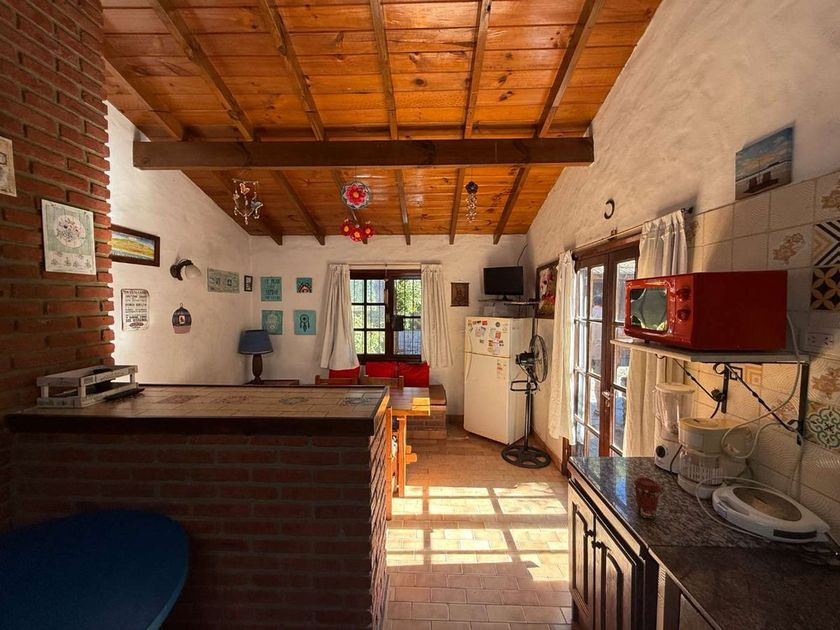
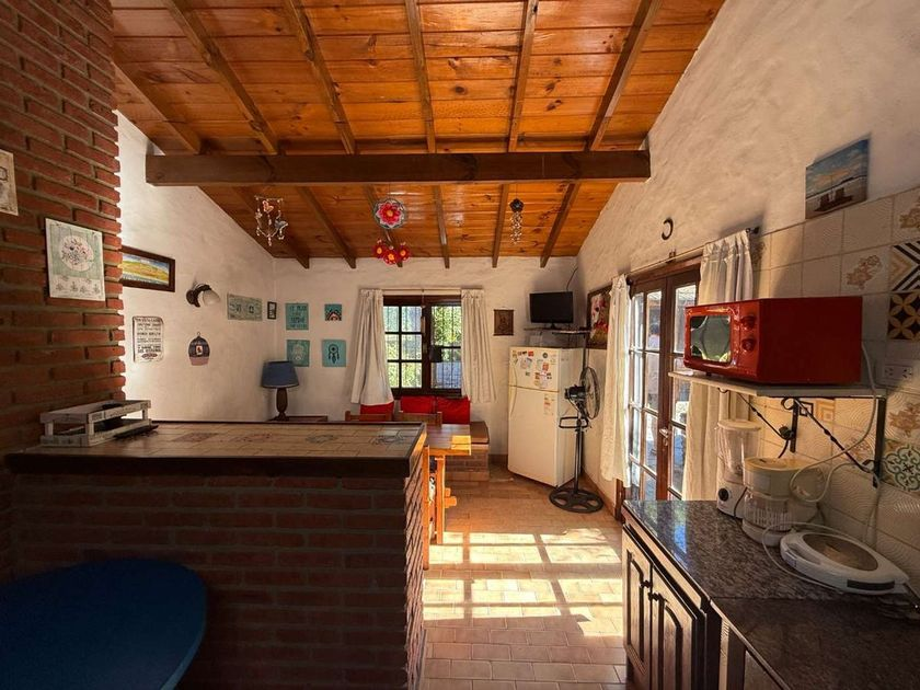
- coffee cup (646, 498)
